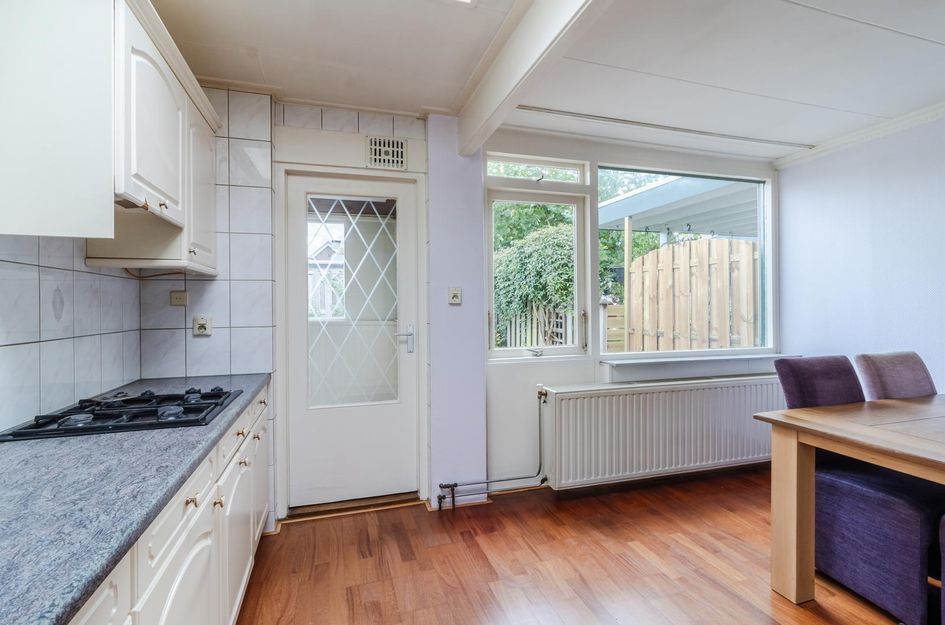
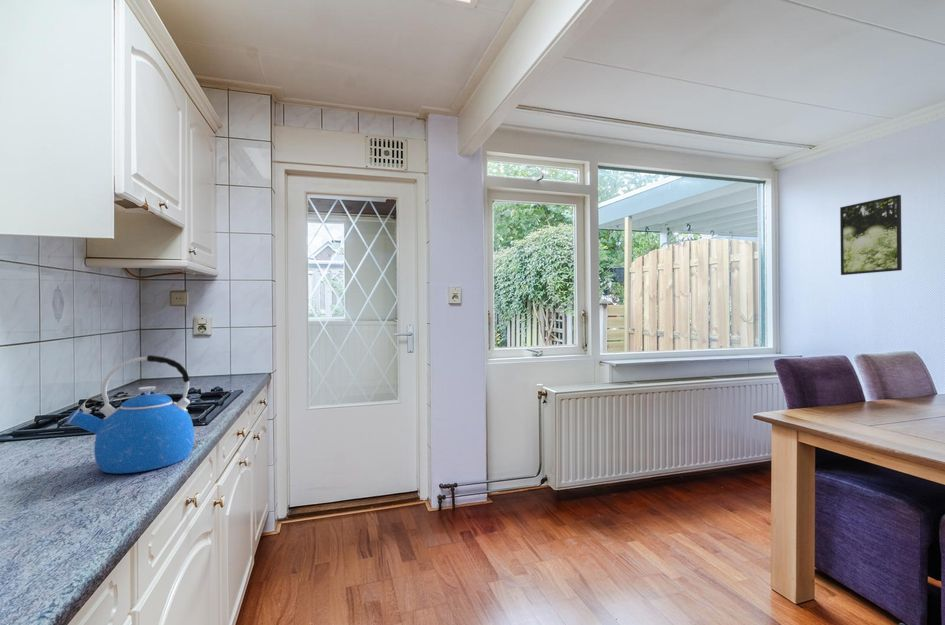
+ kettle (134, 409)
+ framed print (869, 237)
